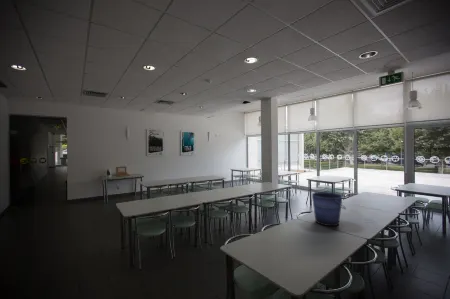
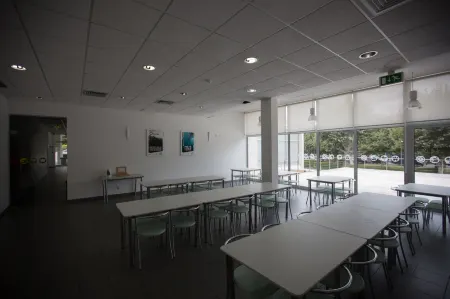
- bucket (328, 208)
